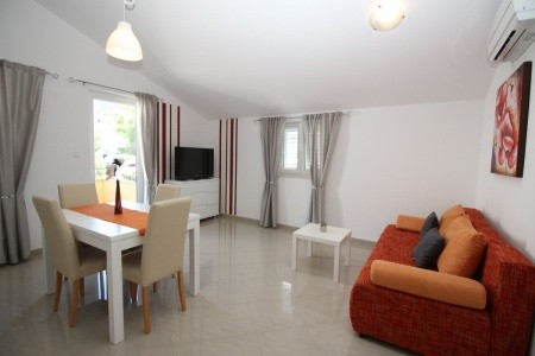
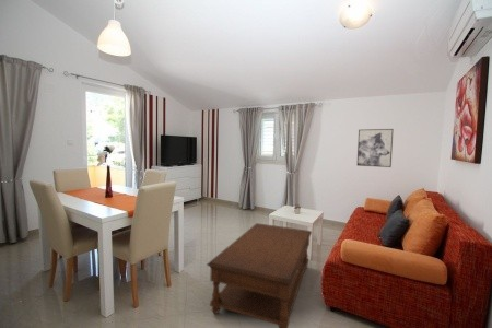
+ coffee table (268, 265)
+ wall art (374, 148)
